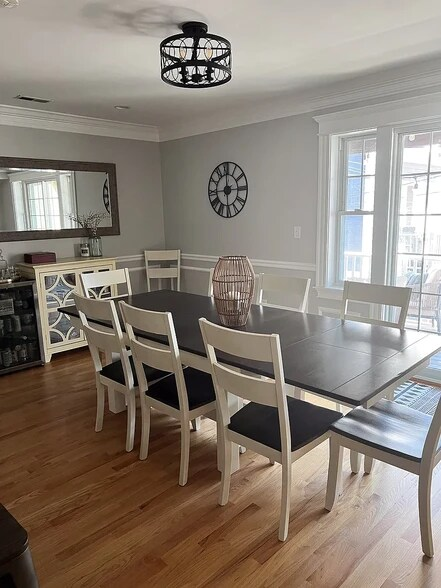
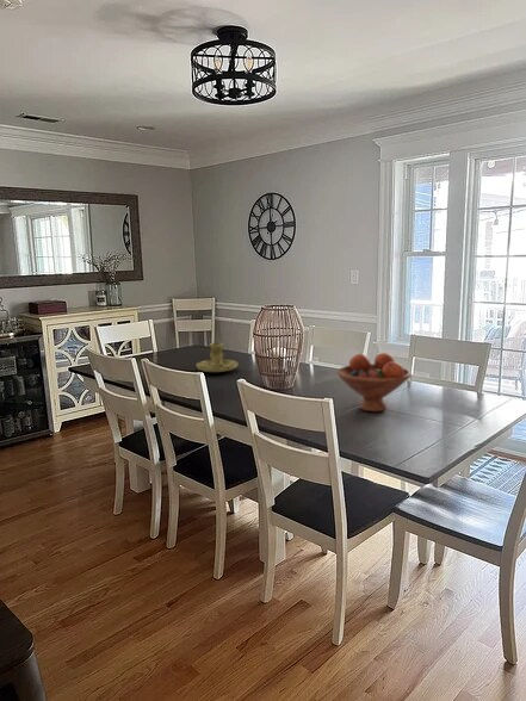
+ candle holder (216, 356)
+ fruit bowl (372, 383)
